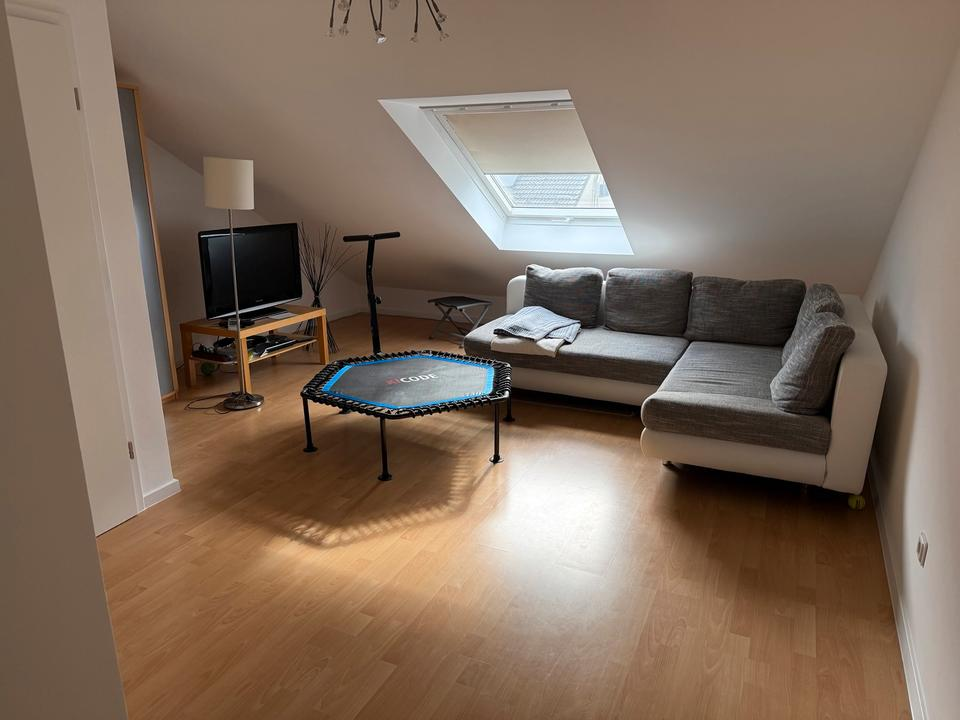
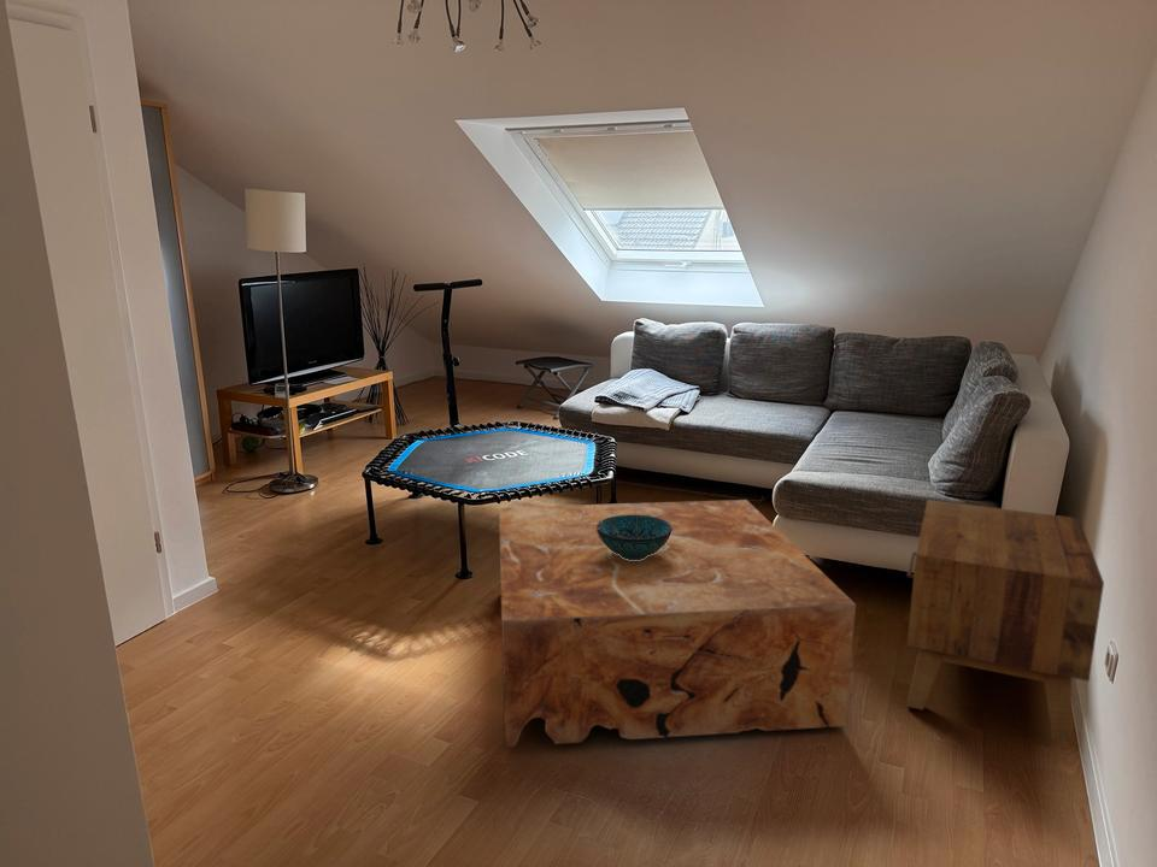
+ decorative bowl (634, 539)
+ side table (988, 607)
+ coffee table (647, 601)
